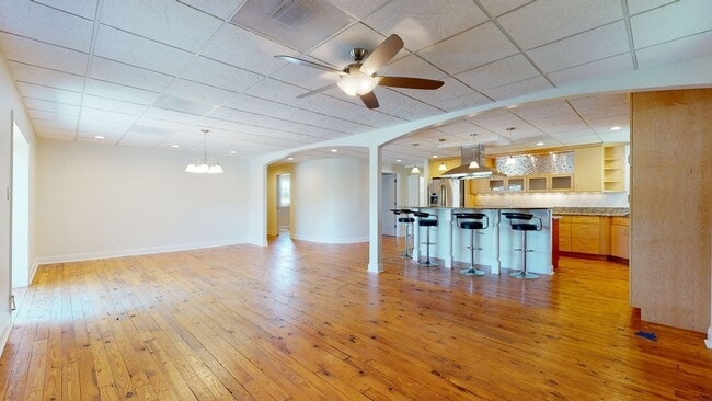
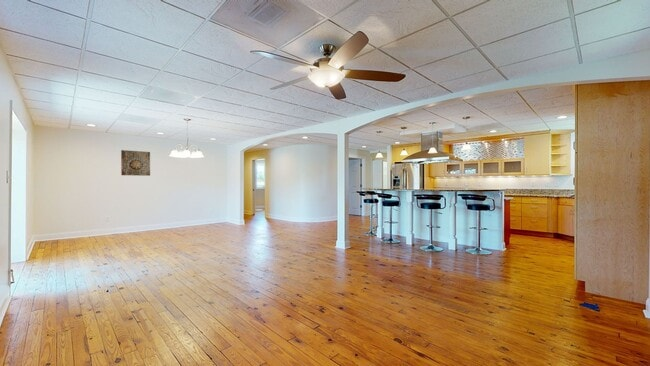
+ wall art (136, 163)
